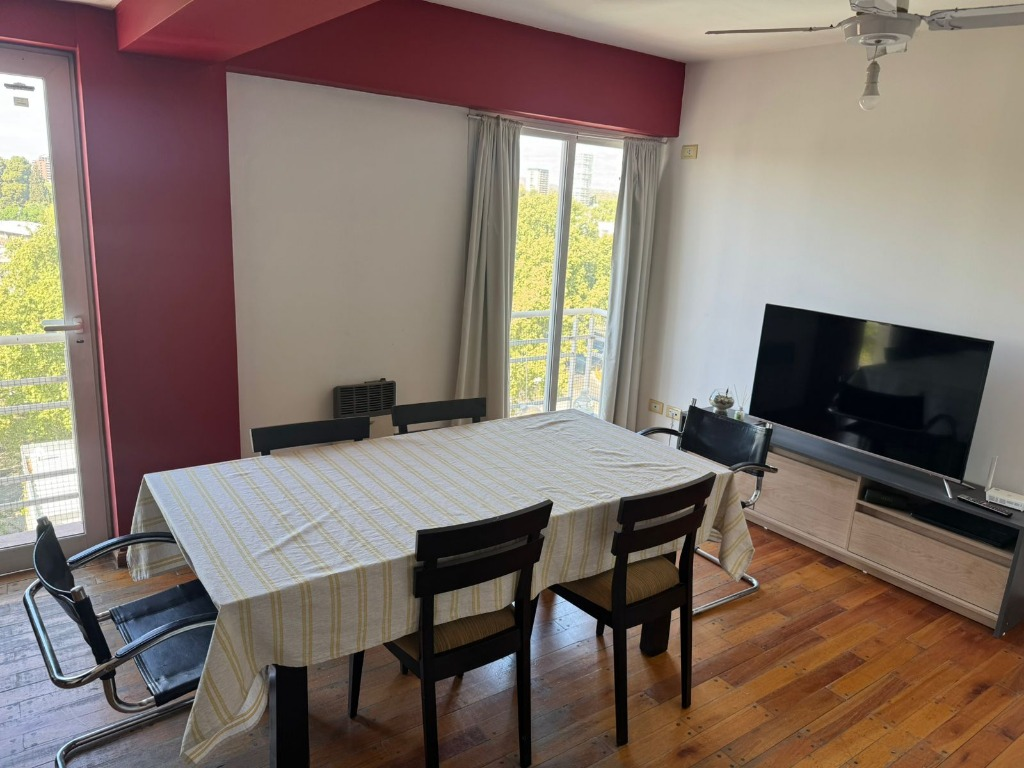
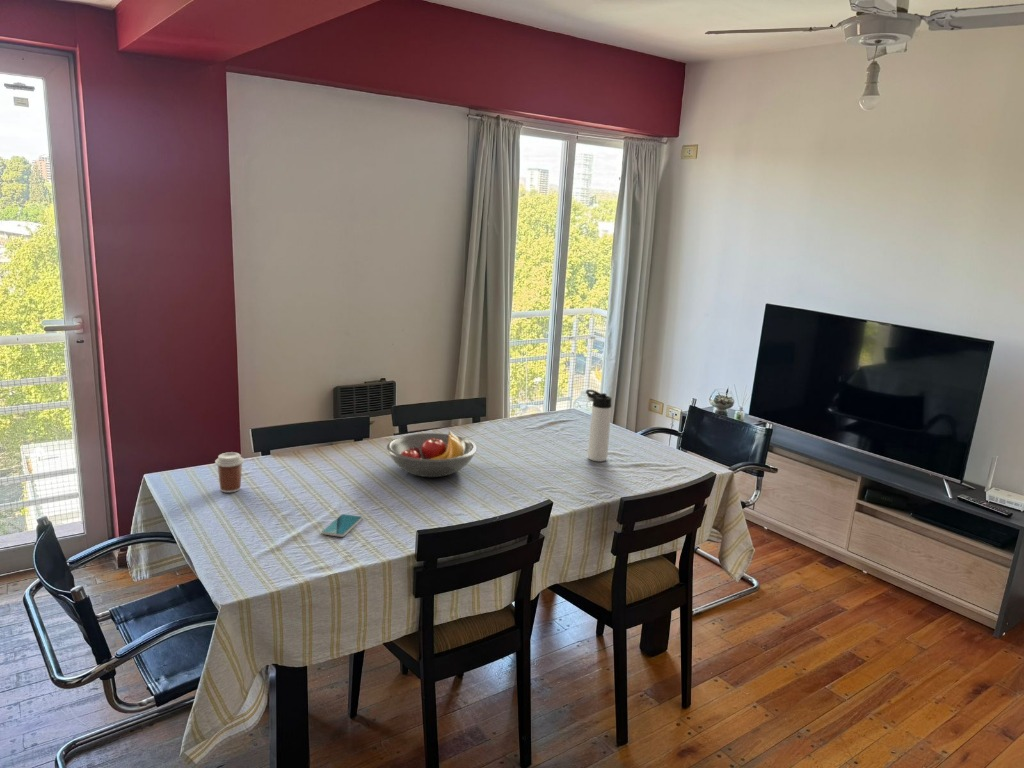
+ coffee cup (229, 472)
+ fruit bowl (432, 455)
+ smartphone (342, 525)
+ thermos bottle (596, 425)
